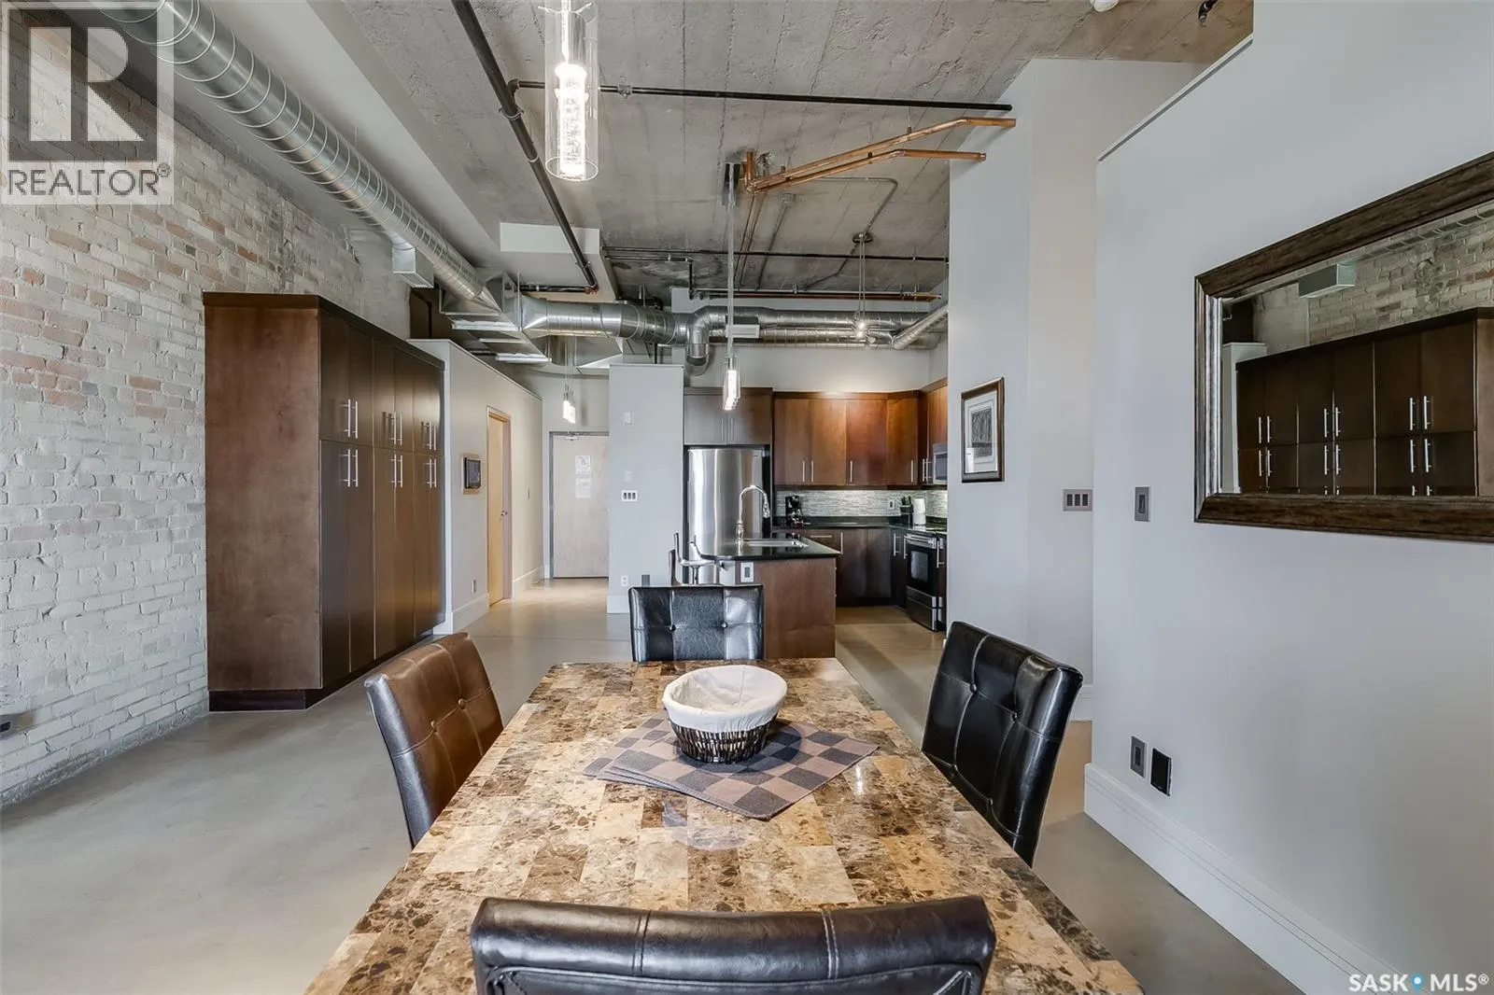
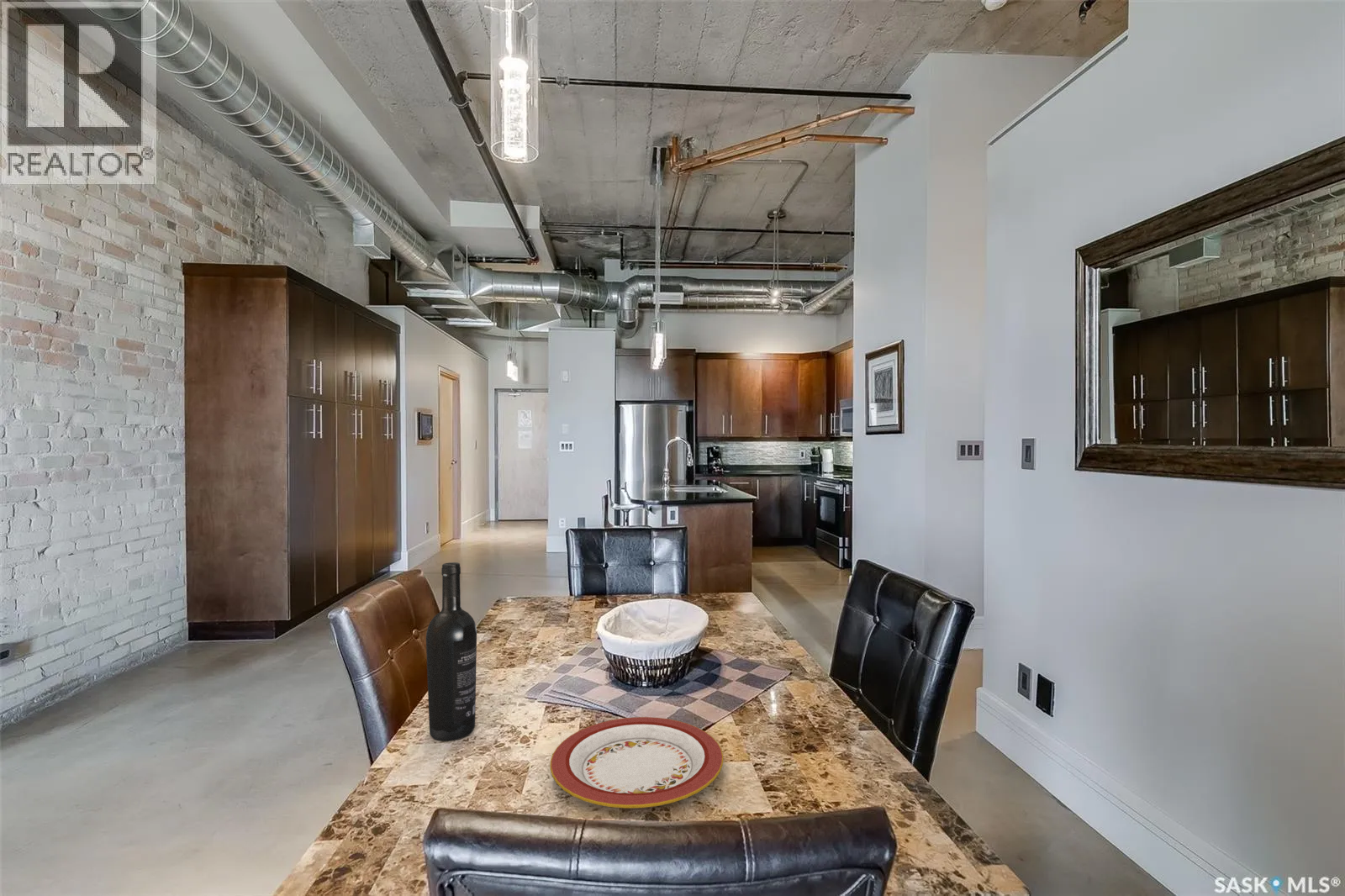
+ plate (637, 762)
+ wine bottle (451, 647)
